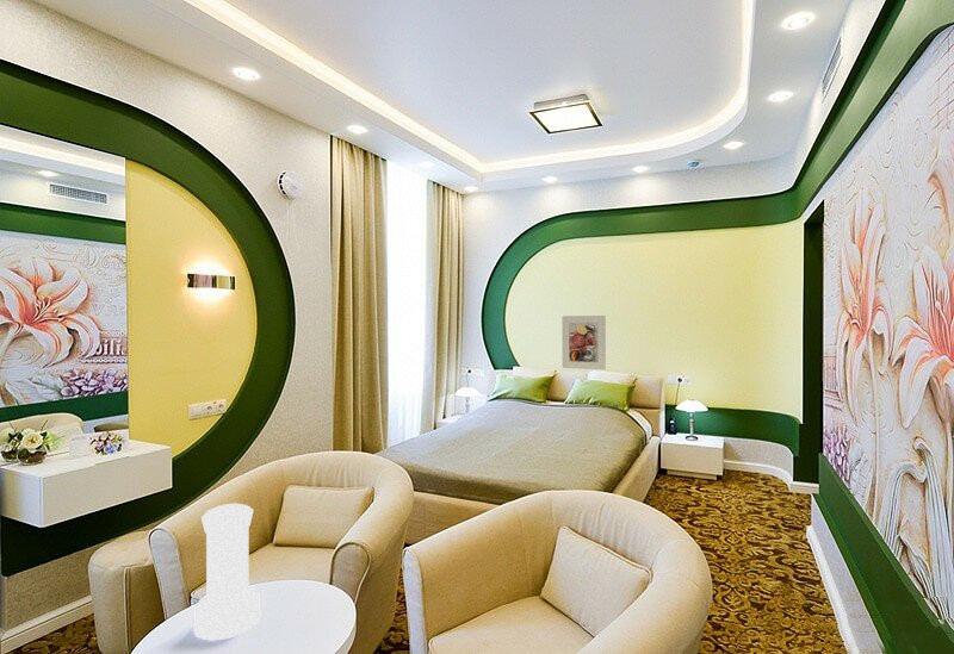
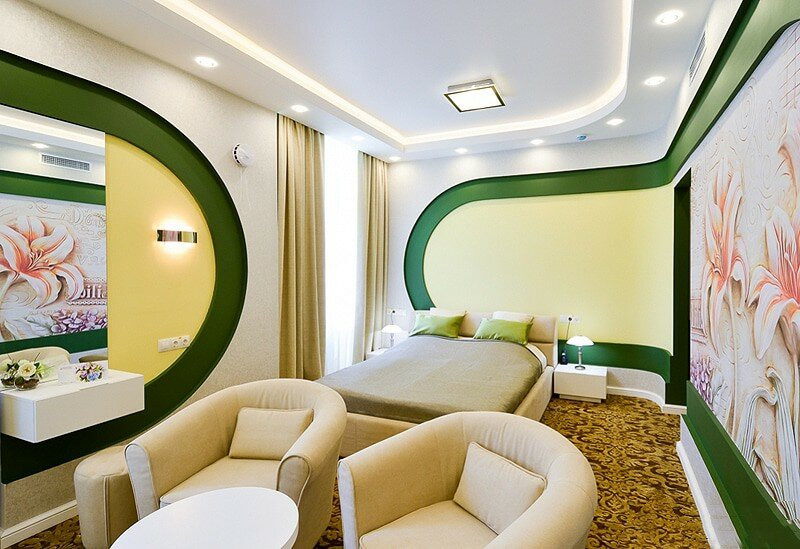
- vase (228, 563)
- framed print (583, 342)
